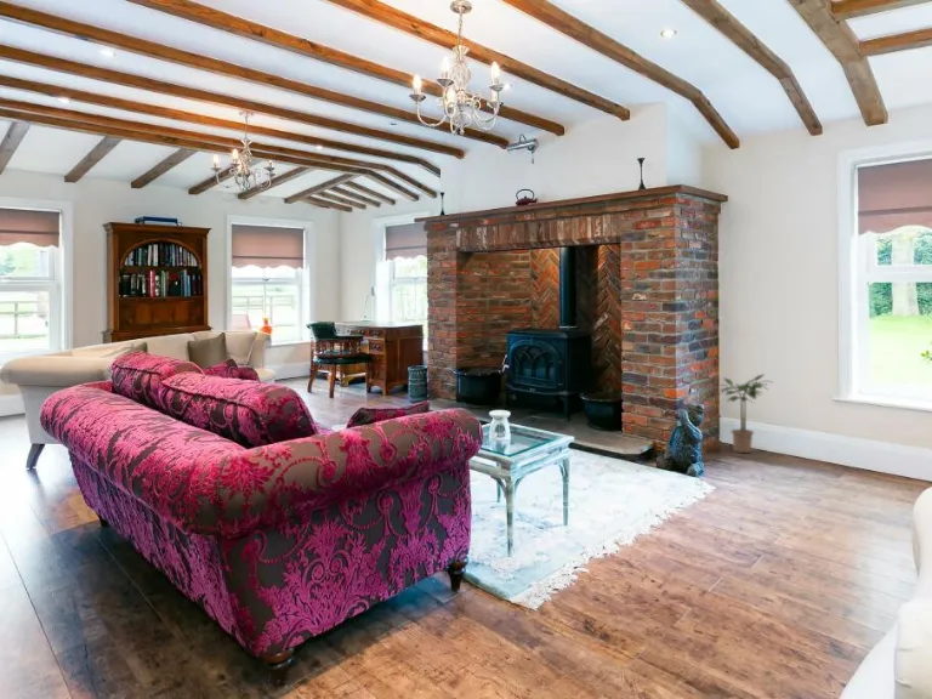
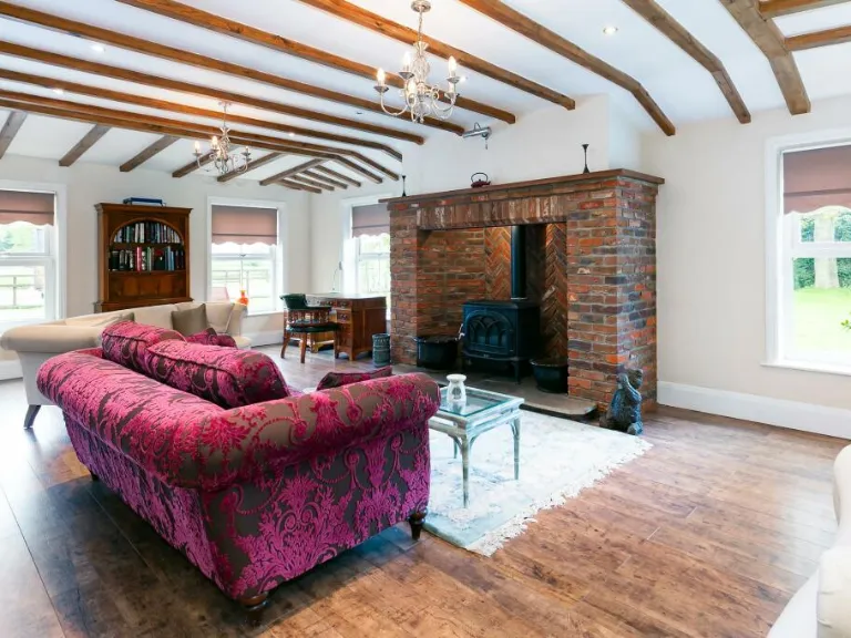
- potted plant (744, 411)
